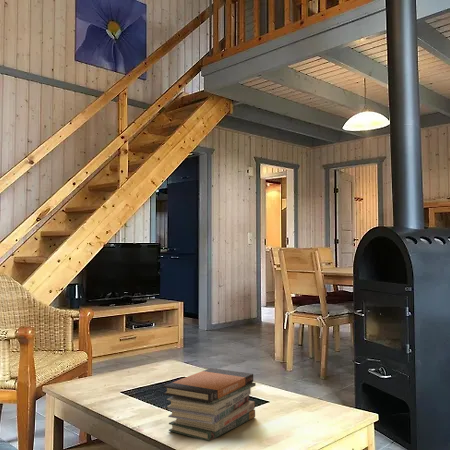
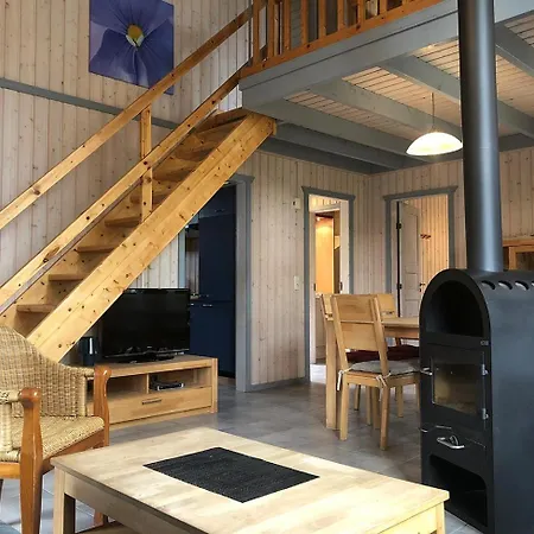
- book stack (211, 401)
